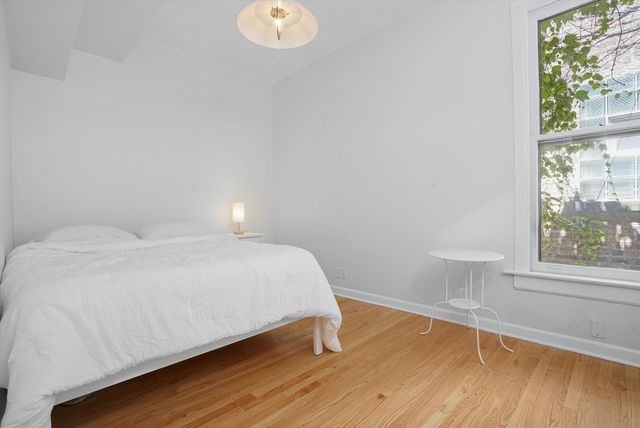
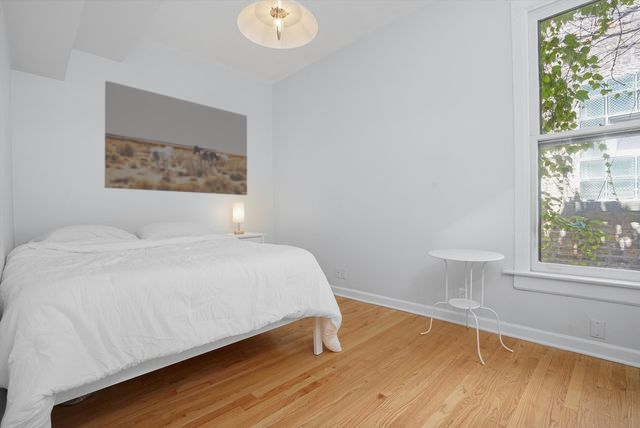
+ wall art (186, 146)
